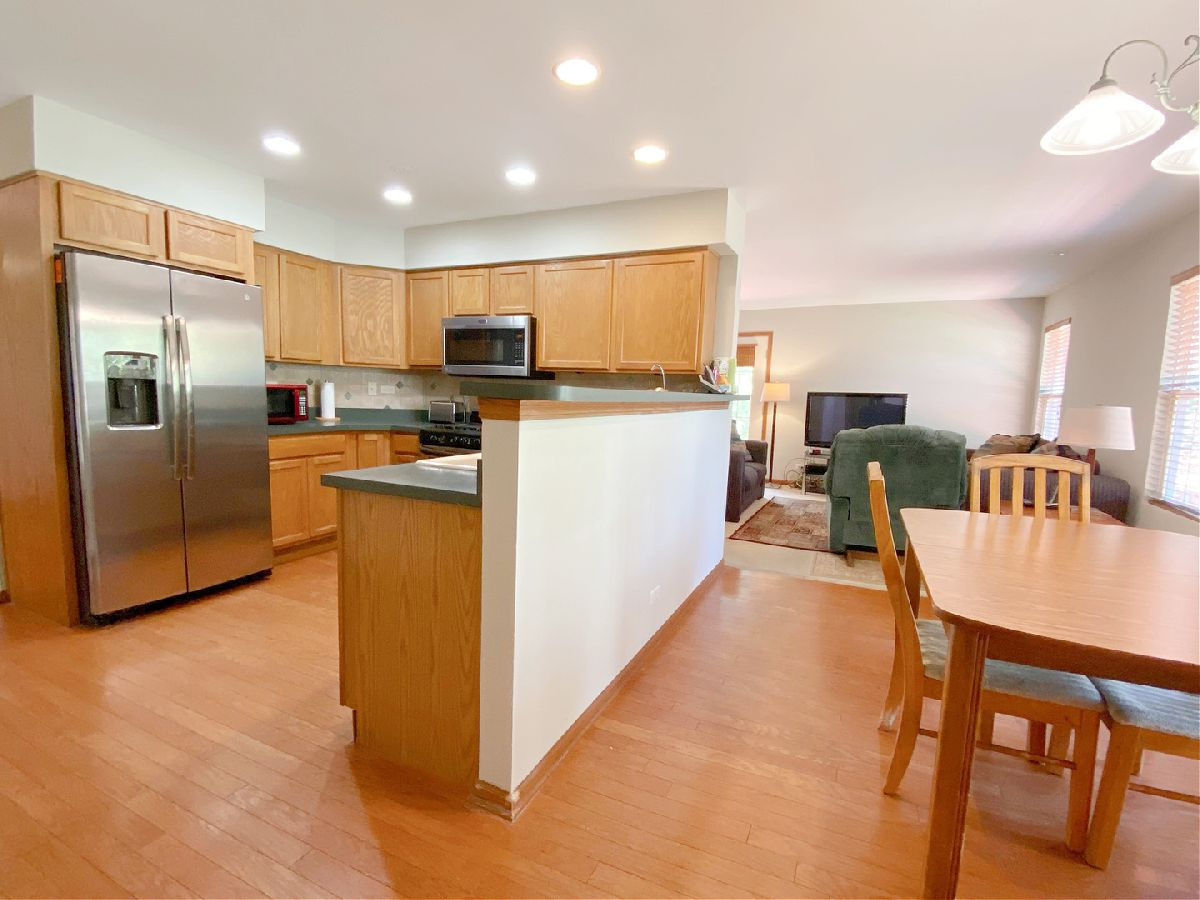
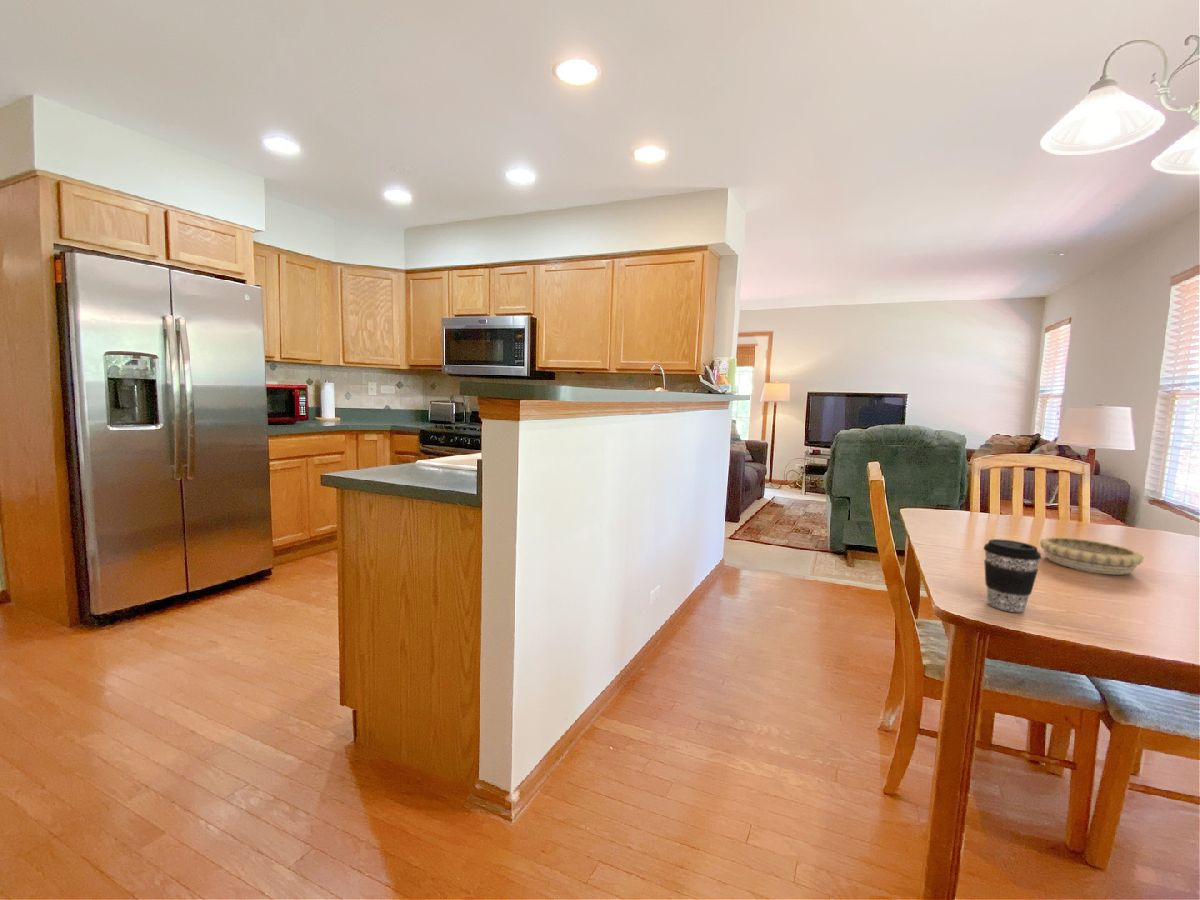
+ coffee cup (1009, 575)
+ decorative bowl (1088, 555)
